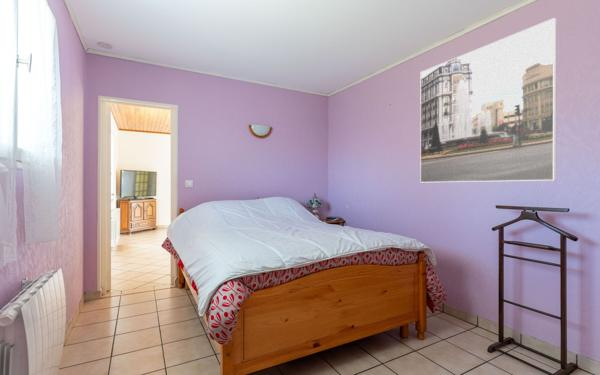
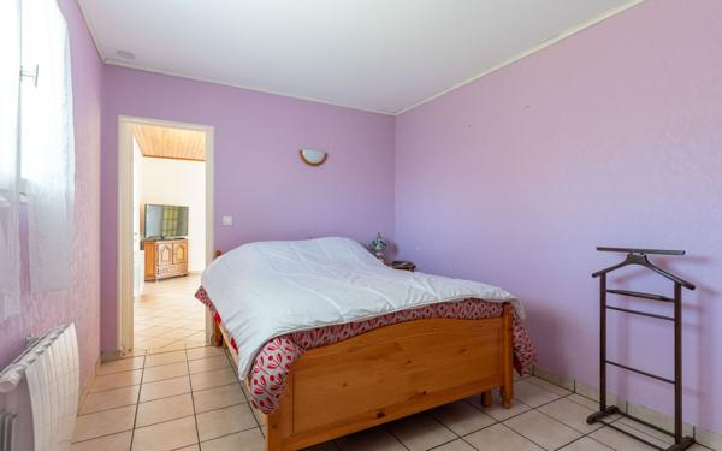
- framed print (475, 116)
